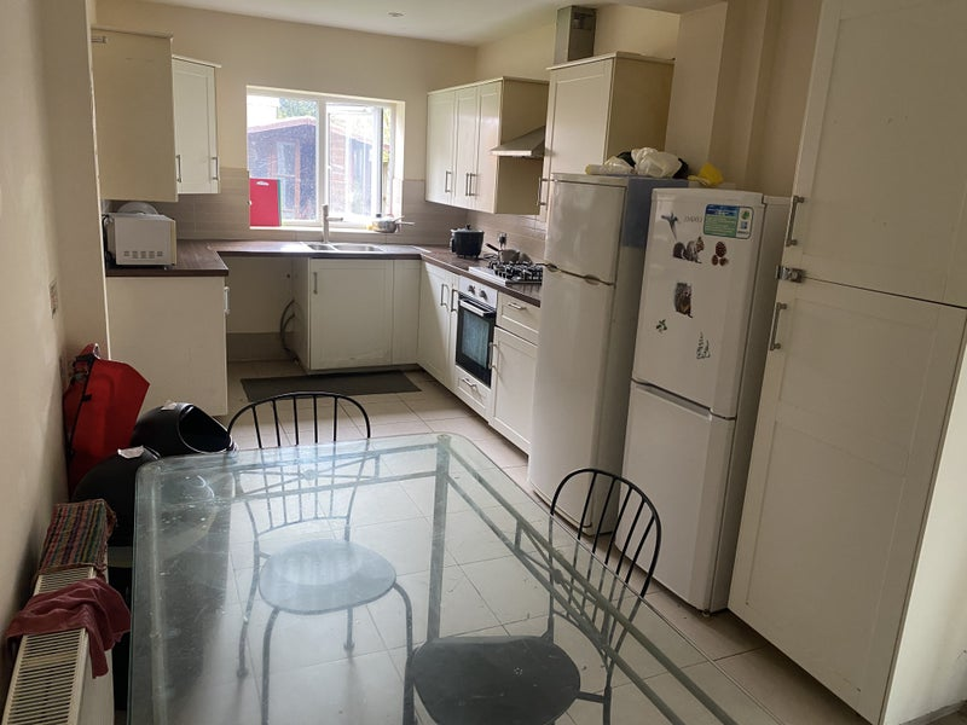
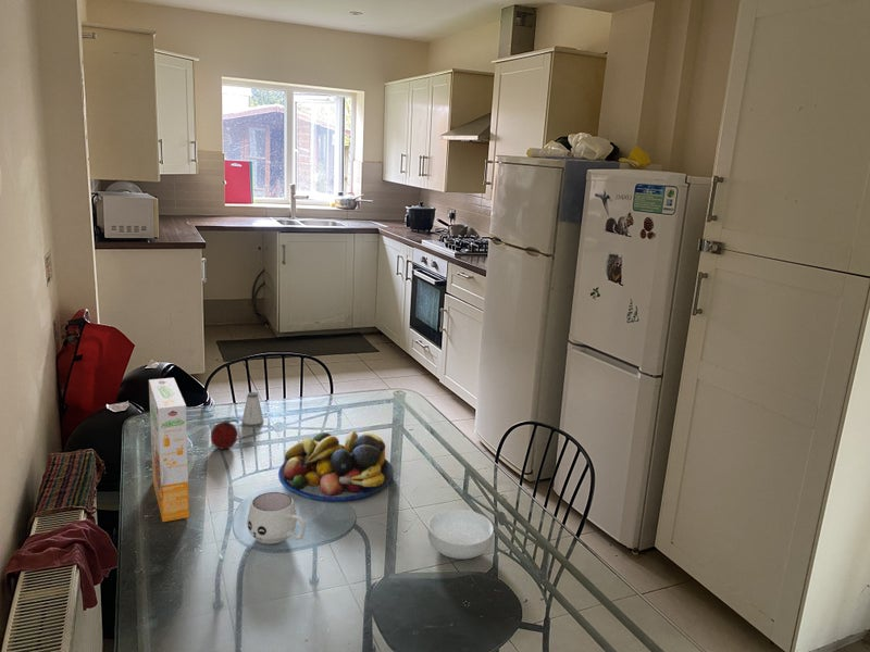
+ fruit bowl (336, 454)
+ cereal bowl (459, 537)
+ cereal box (167, 447)
+ fruit (225, 432)
+ mug (278, 522)
+ saltshaker (252, 406)
